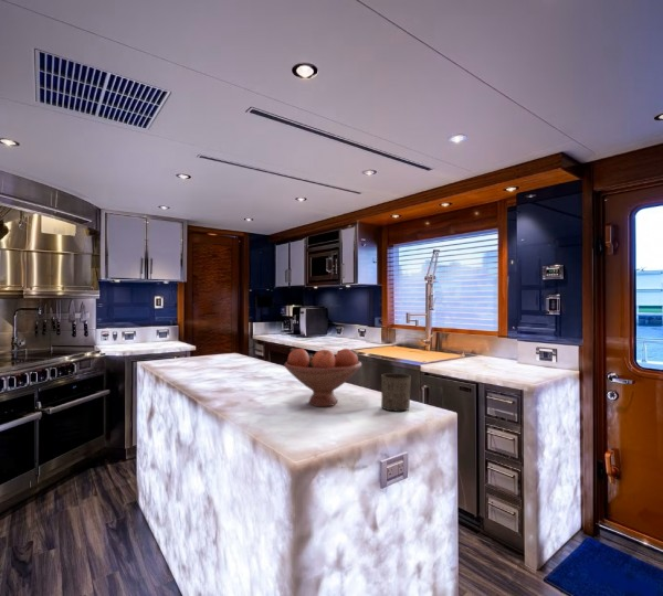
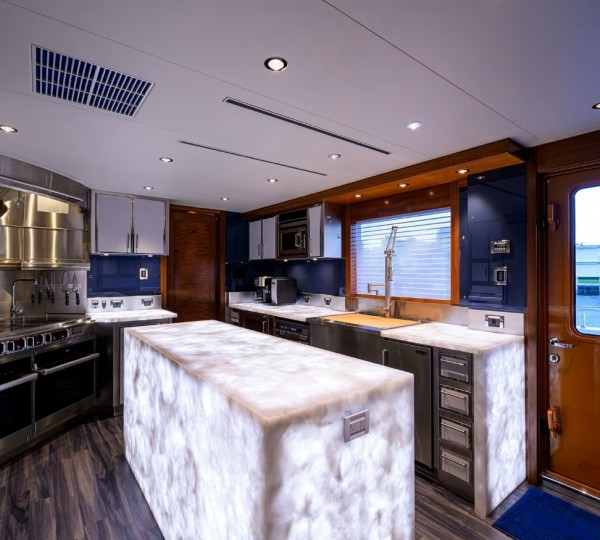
- fruit bowl (323, 374)
- cup (396, 391)
